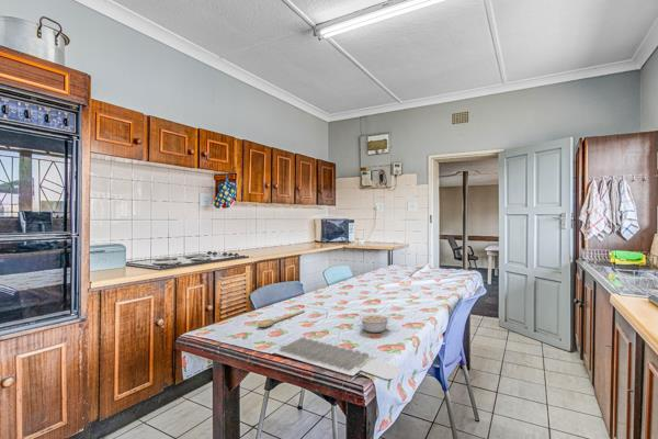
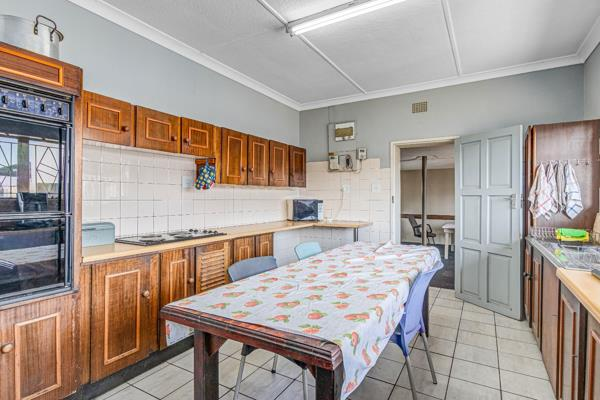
- napkin (336, 356)
- legume (375, 322)
- spoon (283, 317)
